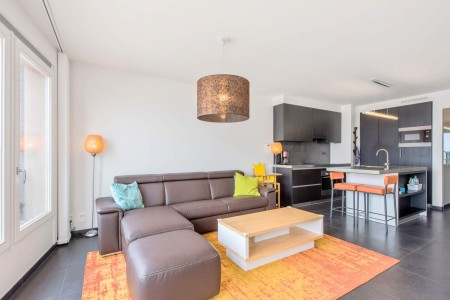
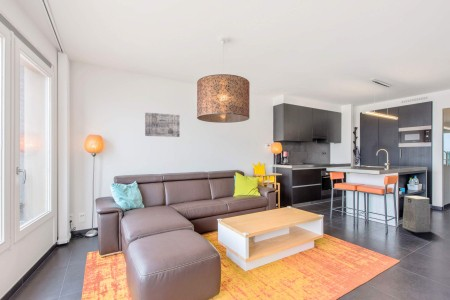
+ wall art (162, 125)
+ air purifier (416, 213)
